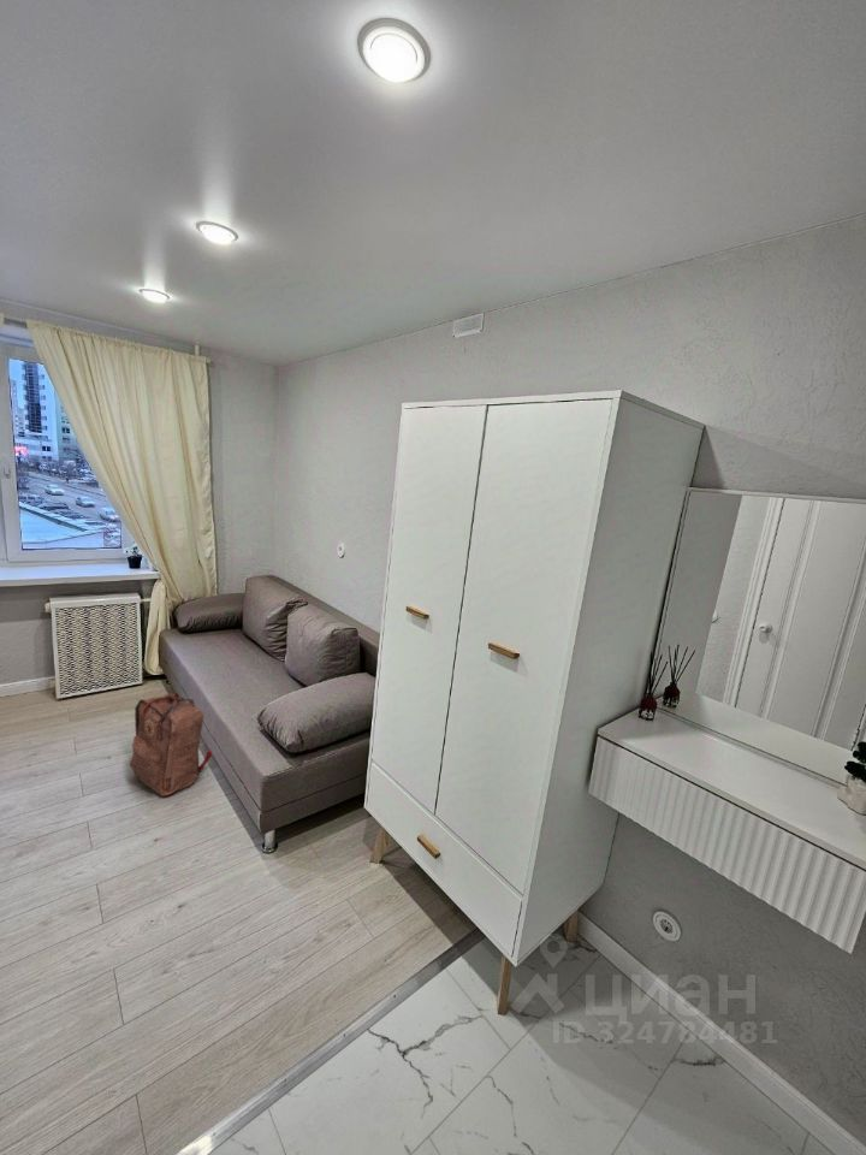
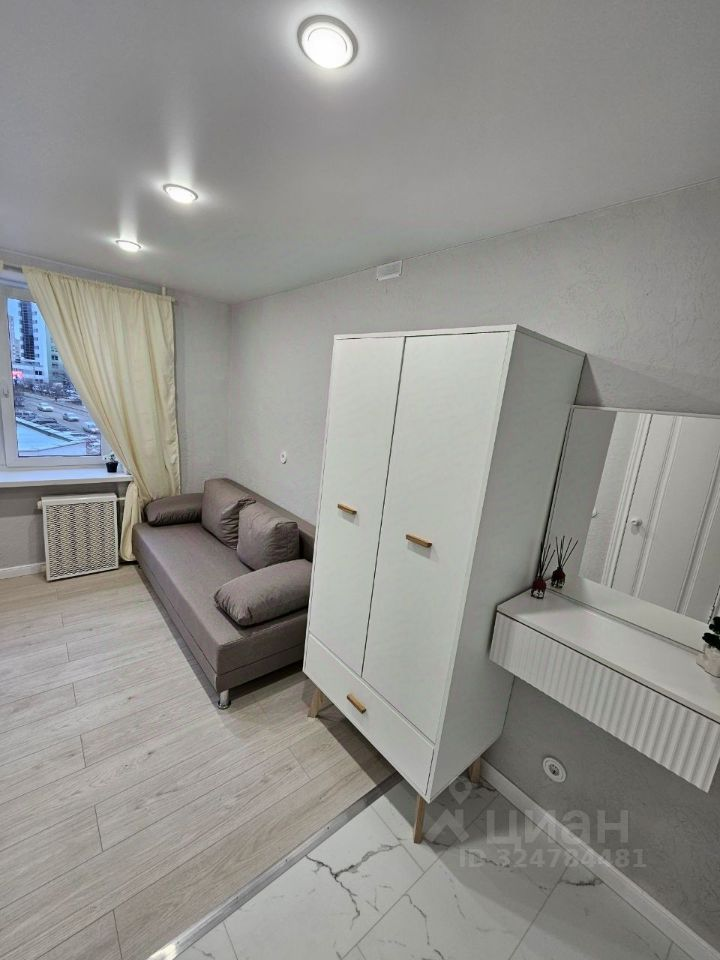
- backpack (170, 735)
